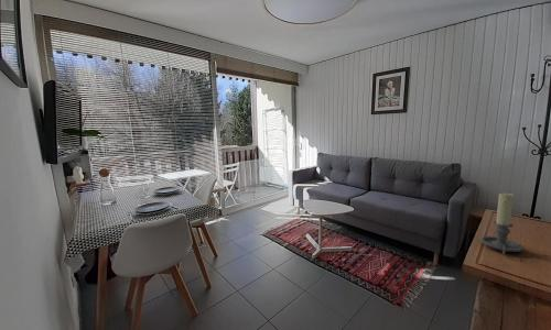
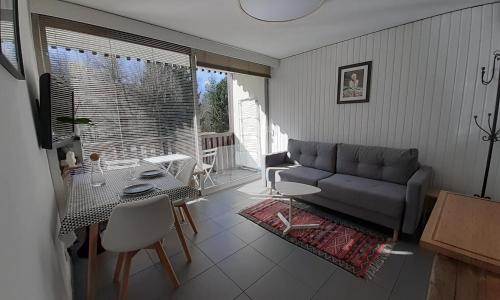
- candle holder (504, 221)
